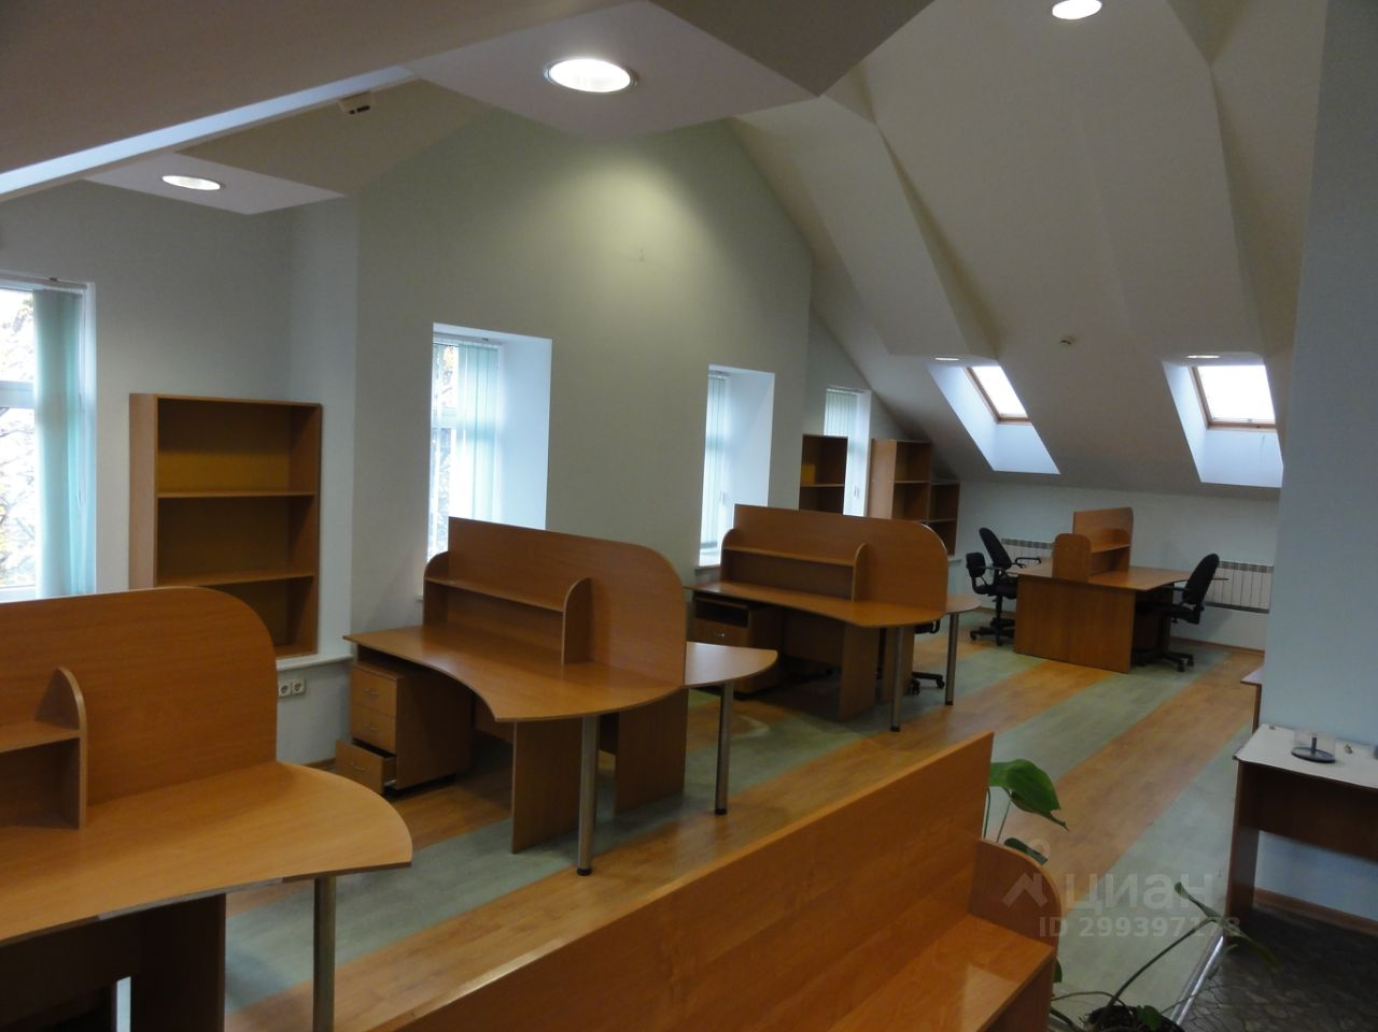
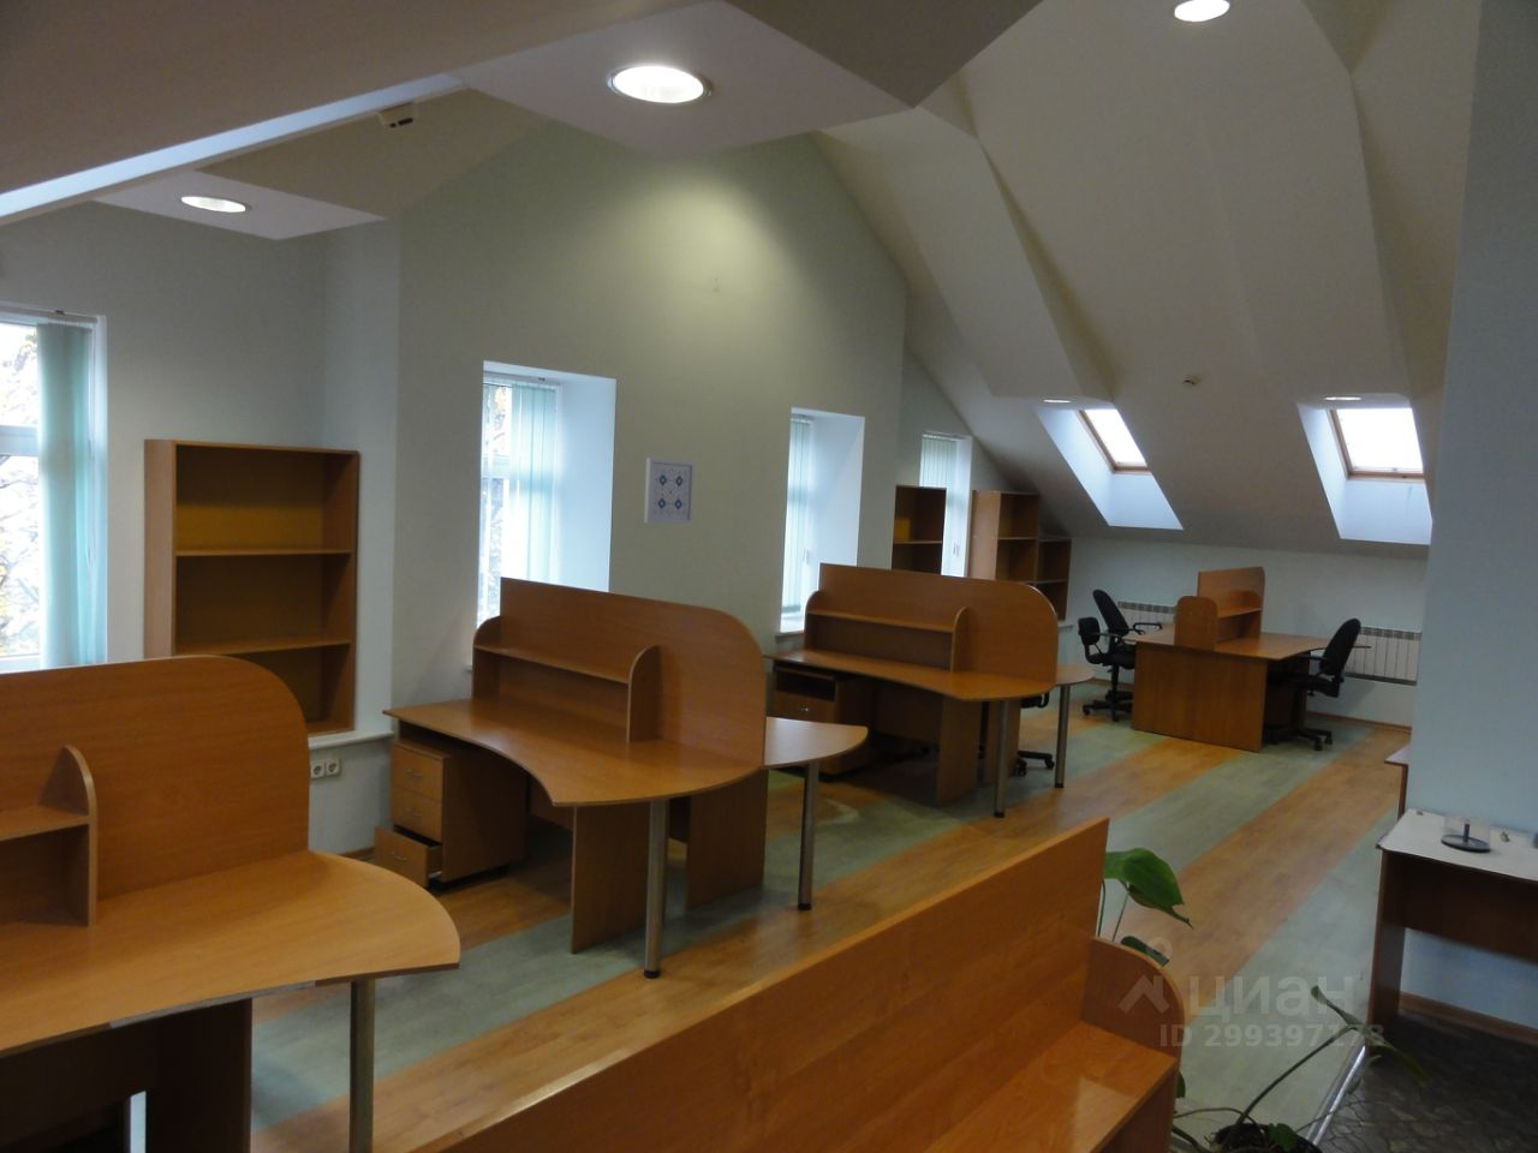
+ wall art (670, 492)
